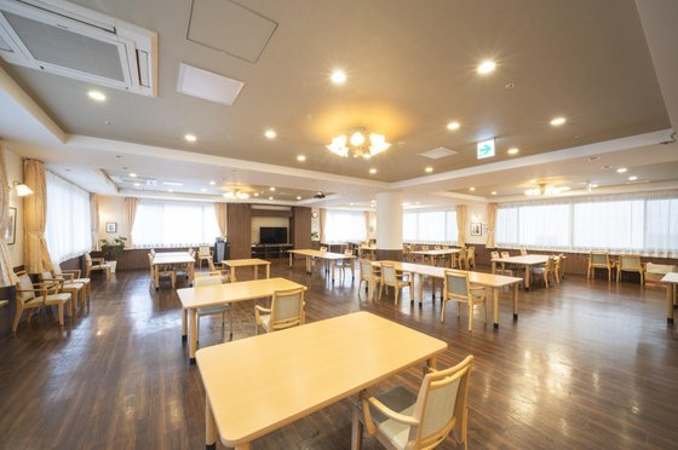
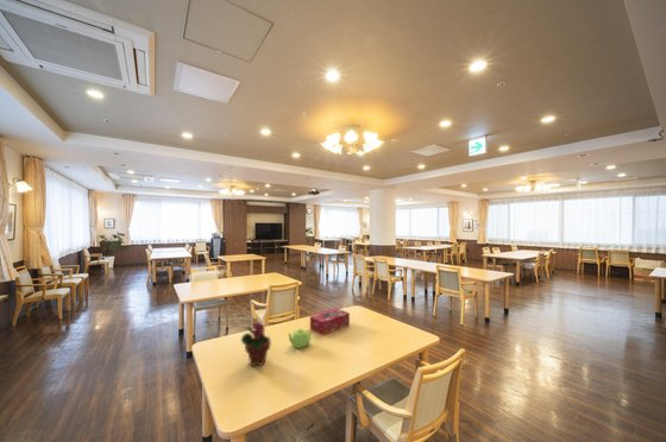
+ tissue box (329, 321)
+ potted flower (256, 341)
+ teapot (299, 337)
